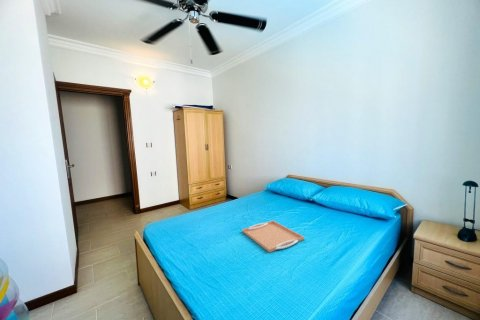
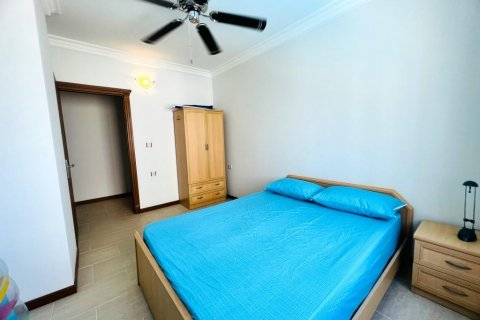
- serving tray (271, 234)
